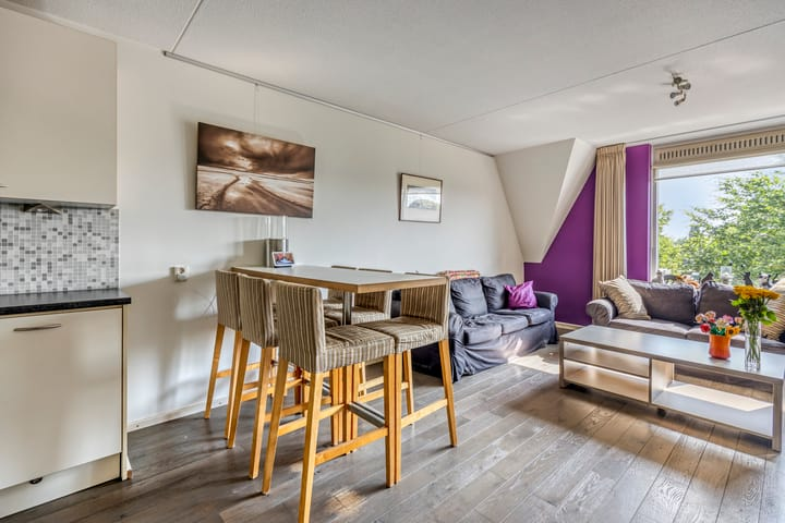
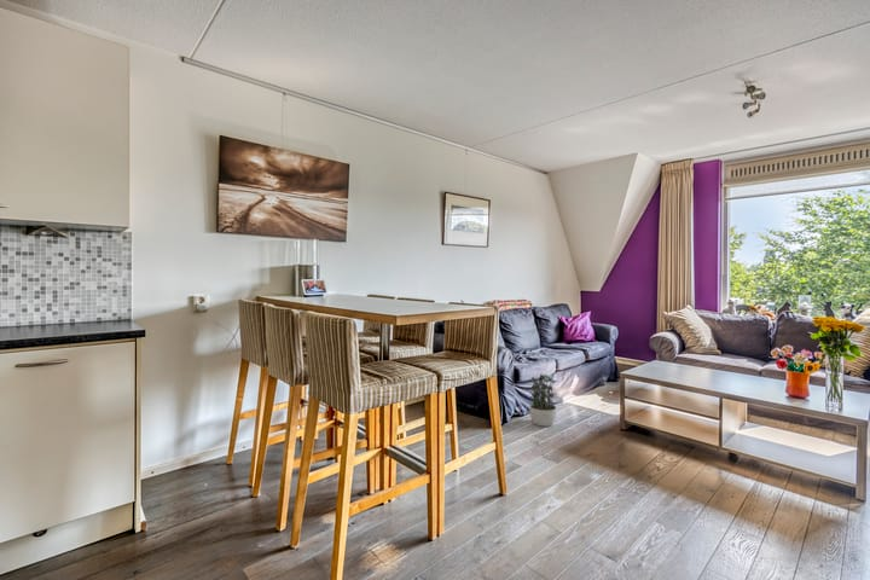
+ potted plant (541, 398)
